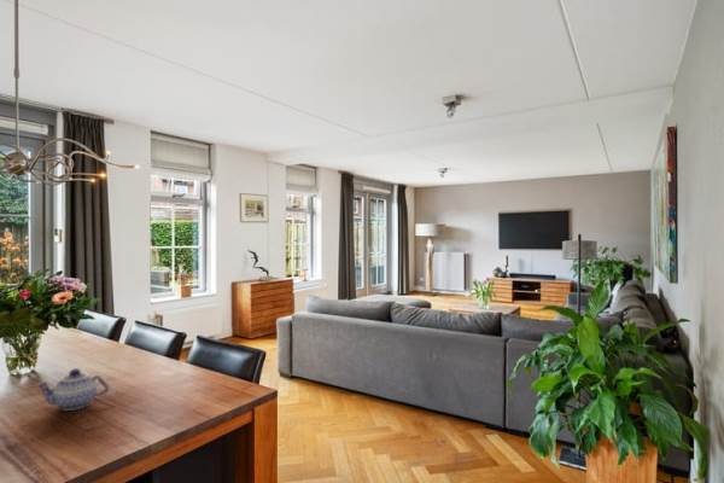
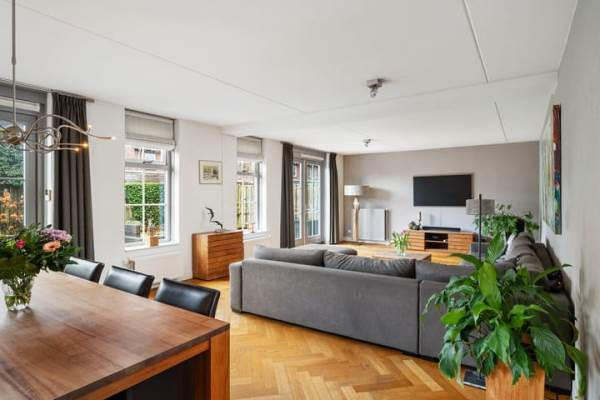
- teapot (74, 388)
